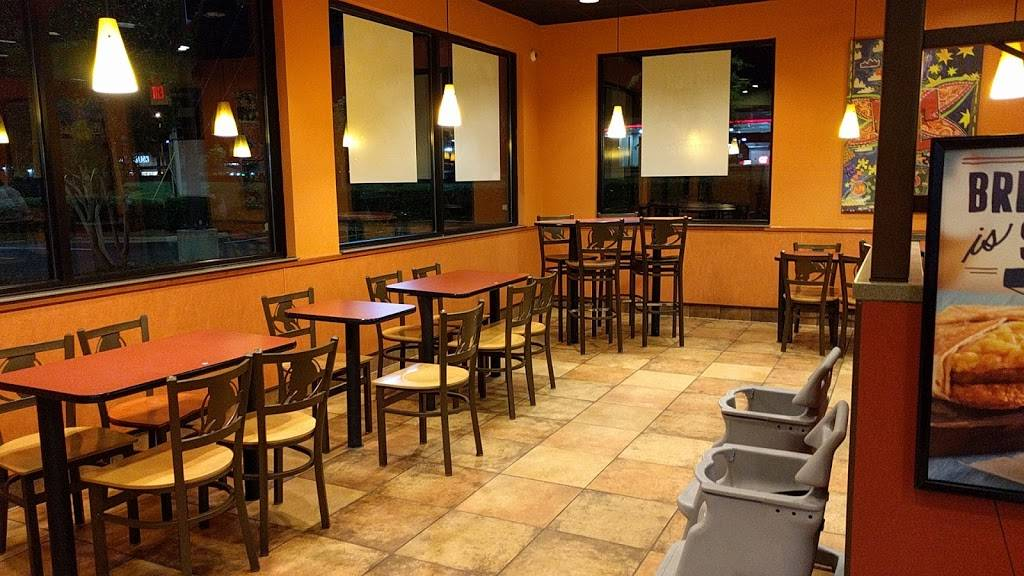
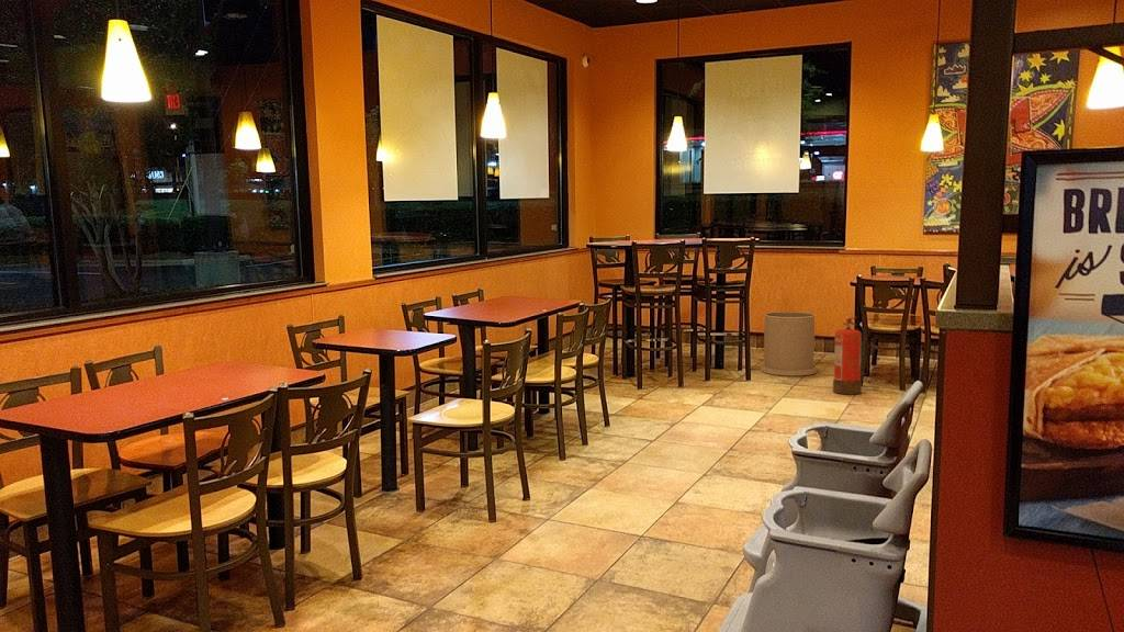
+ fire extinguisher (847, 353)
+ trash can (788, 342)
